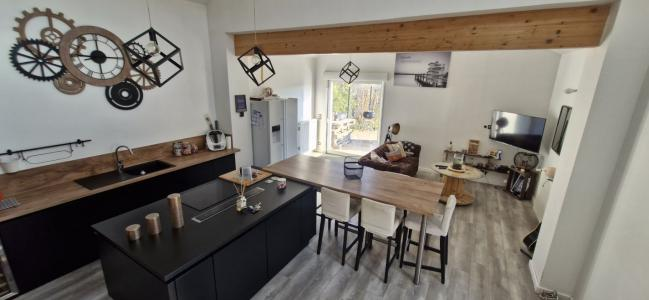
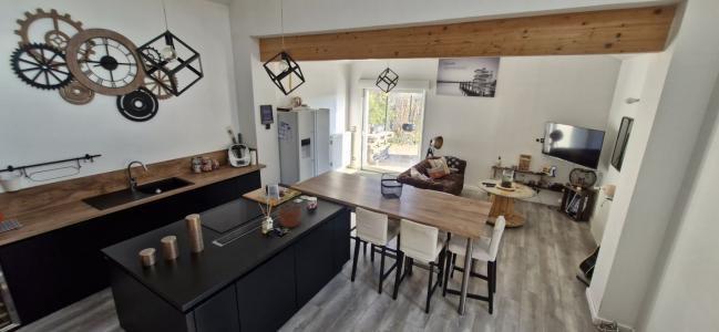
+ potted plant (289, 205)
